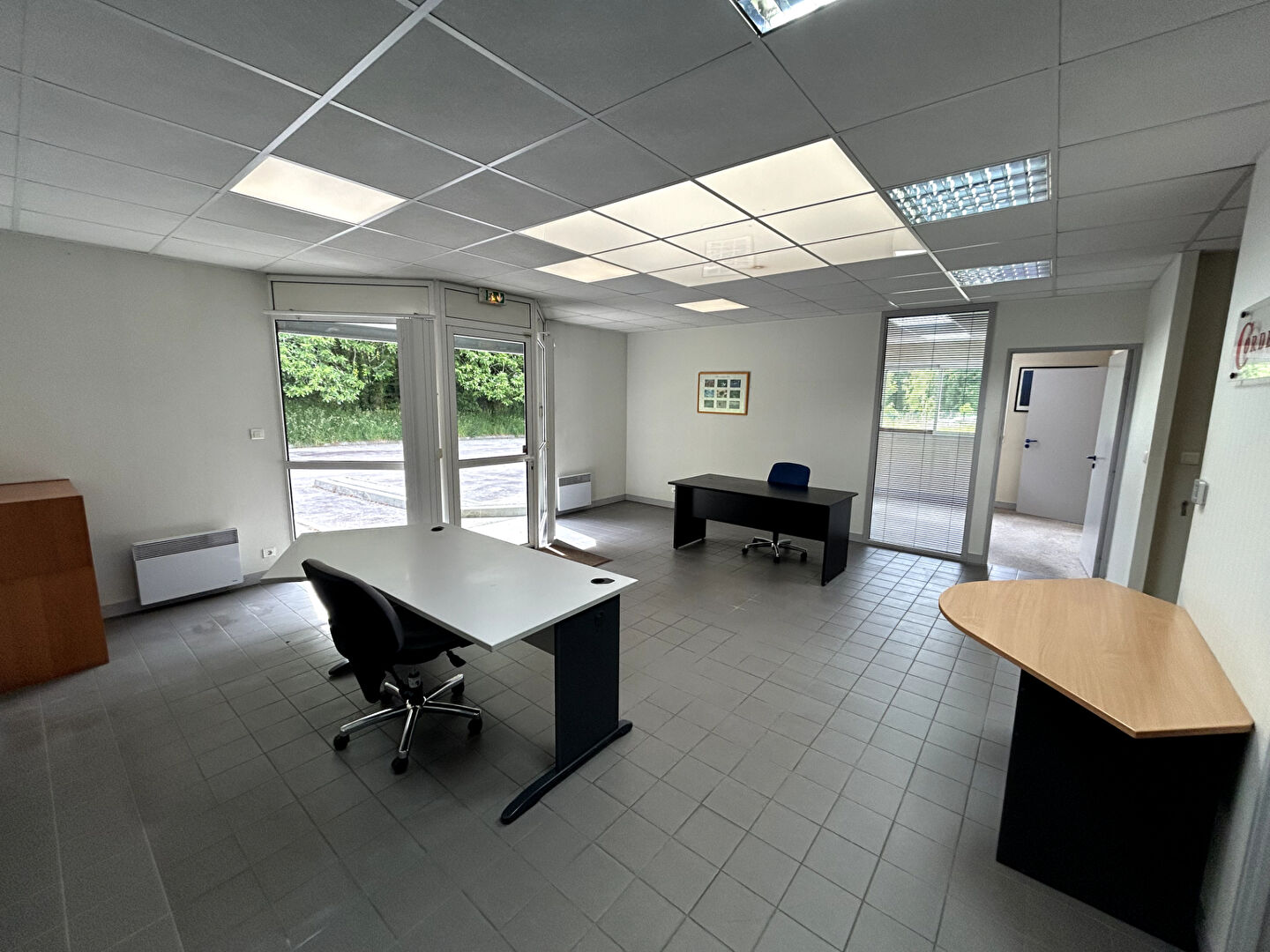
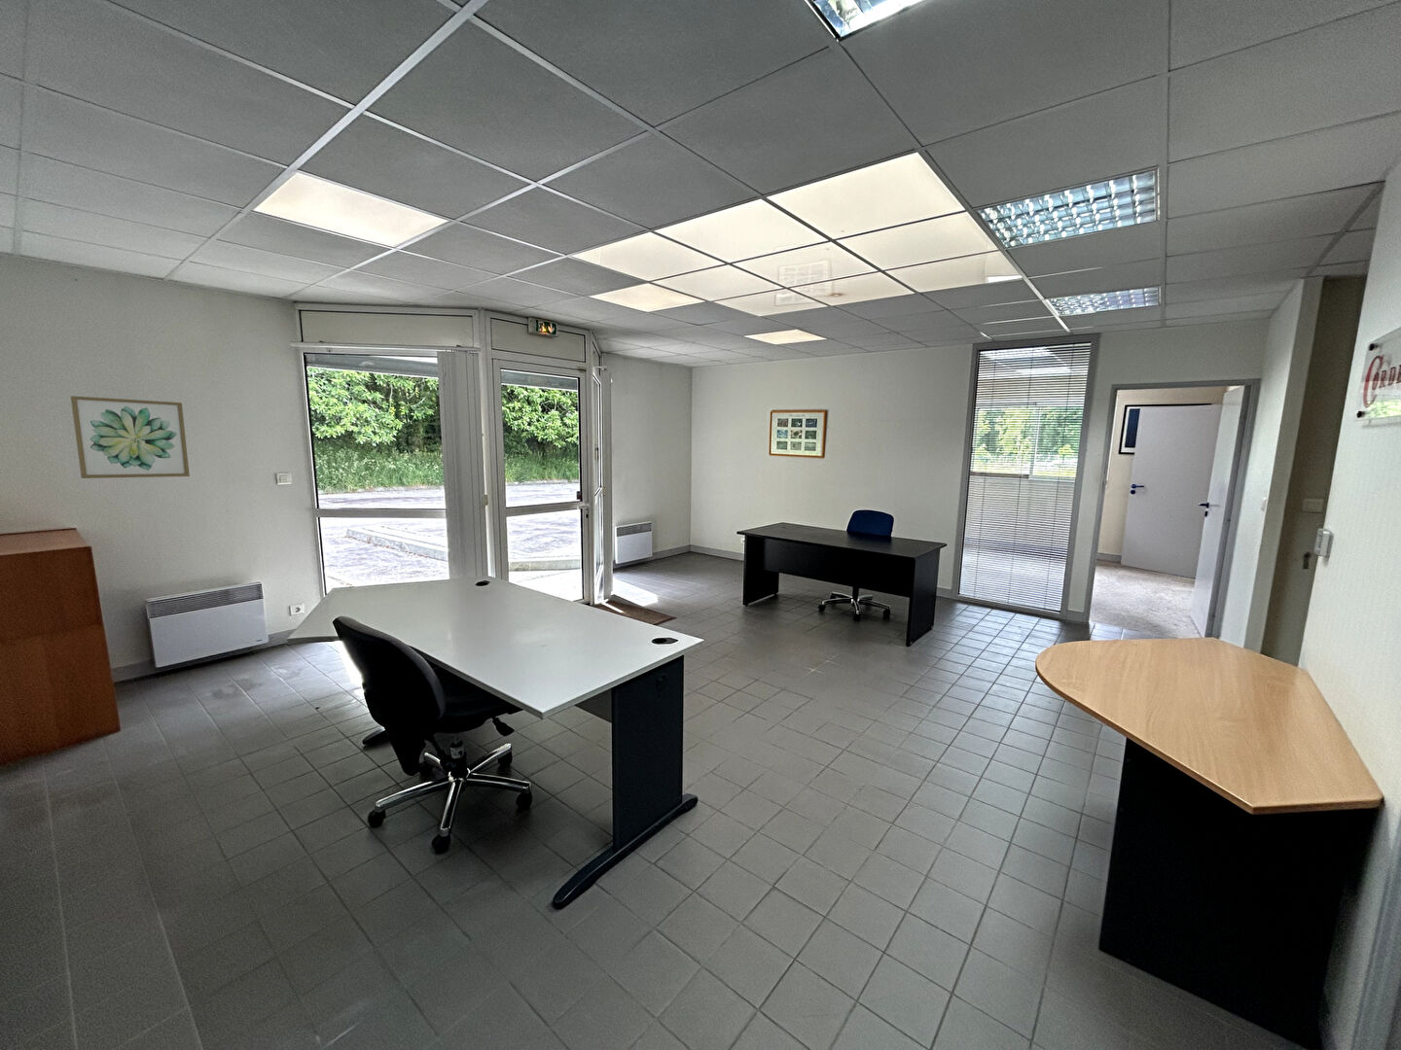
+ wall art (133, 439)
